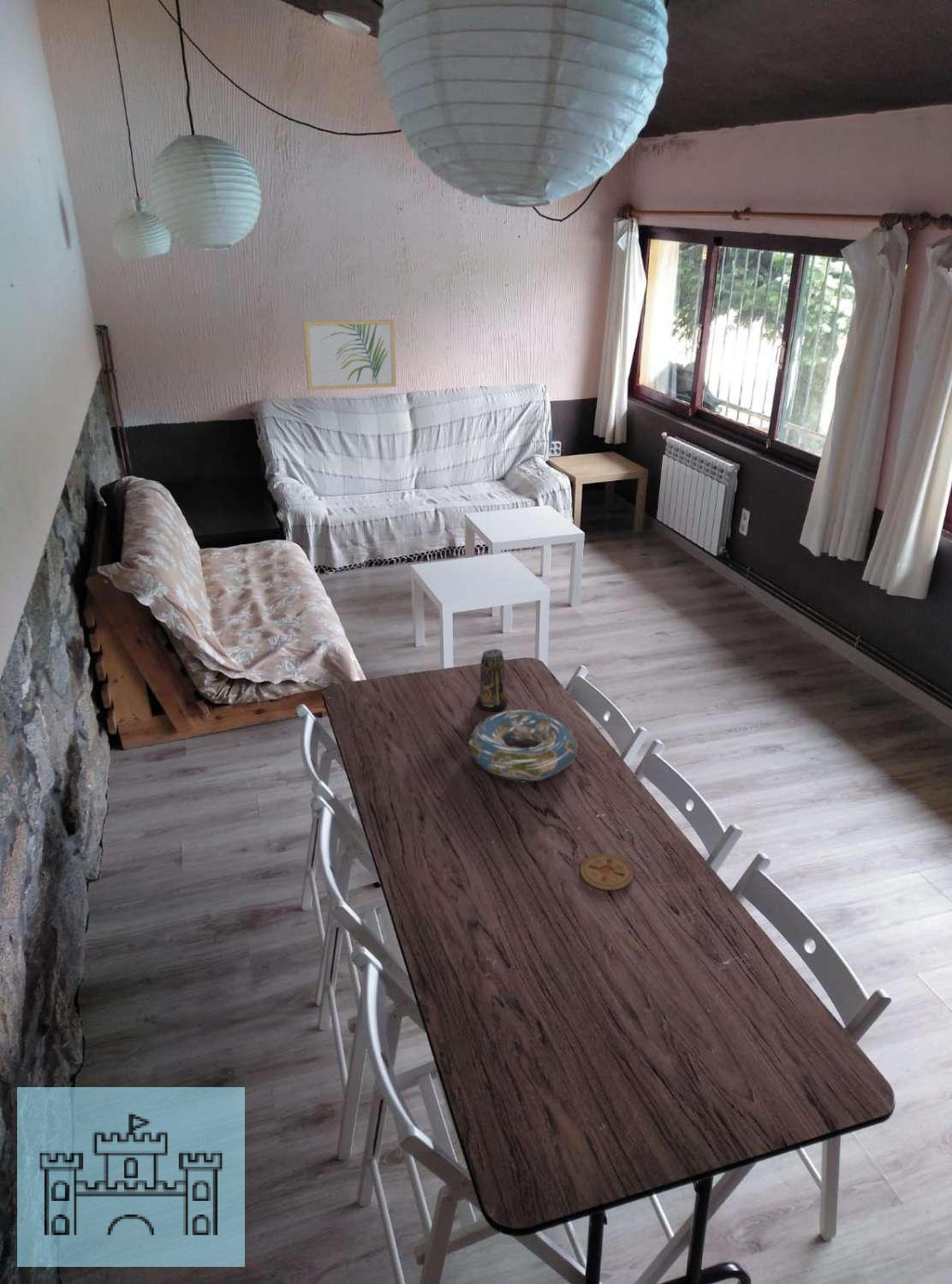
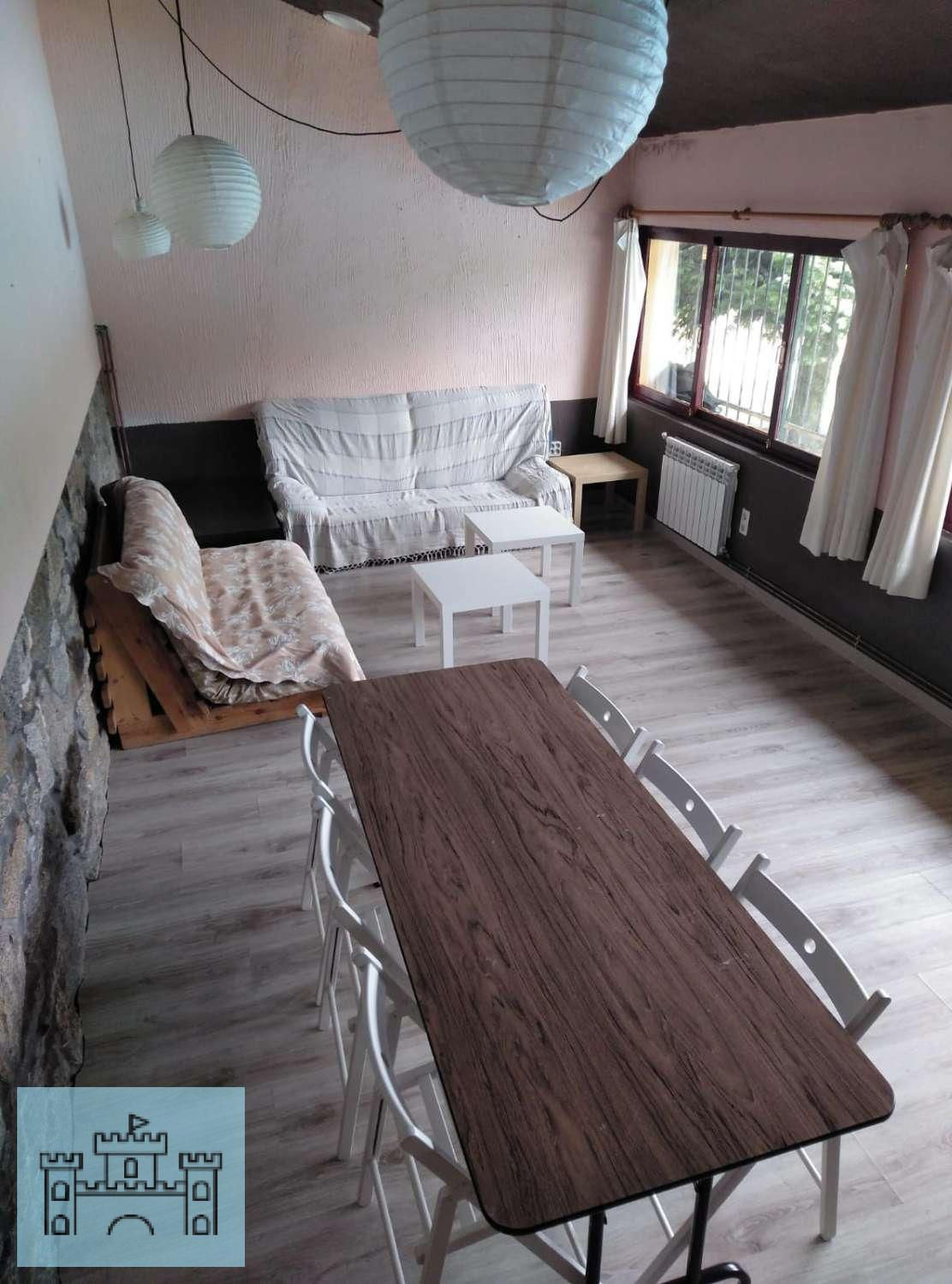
- wall art (350, 354)
- decorative bowl (523, 740)
- coaster (606, 871)
- candle (491, 678)
